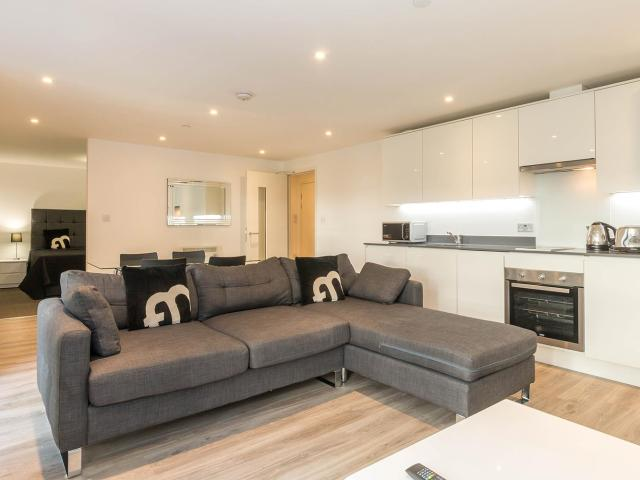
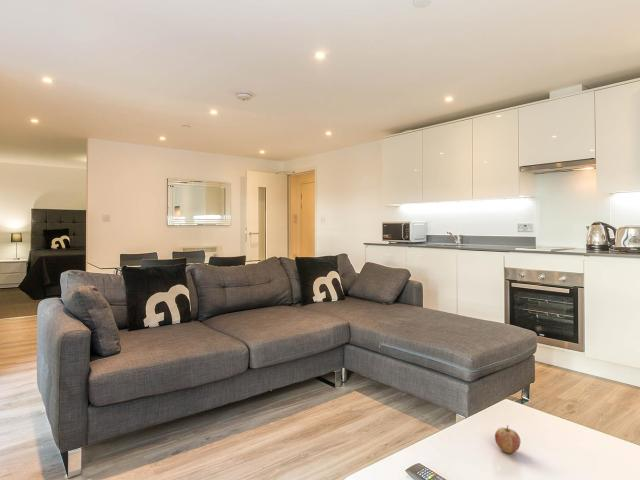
+ fruit (507, 439)
